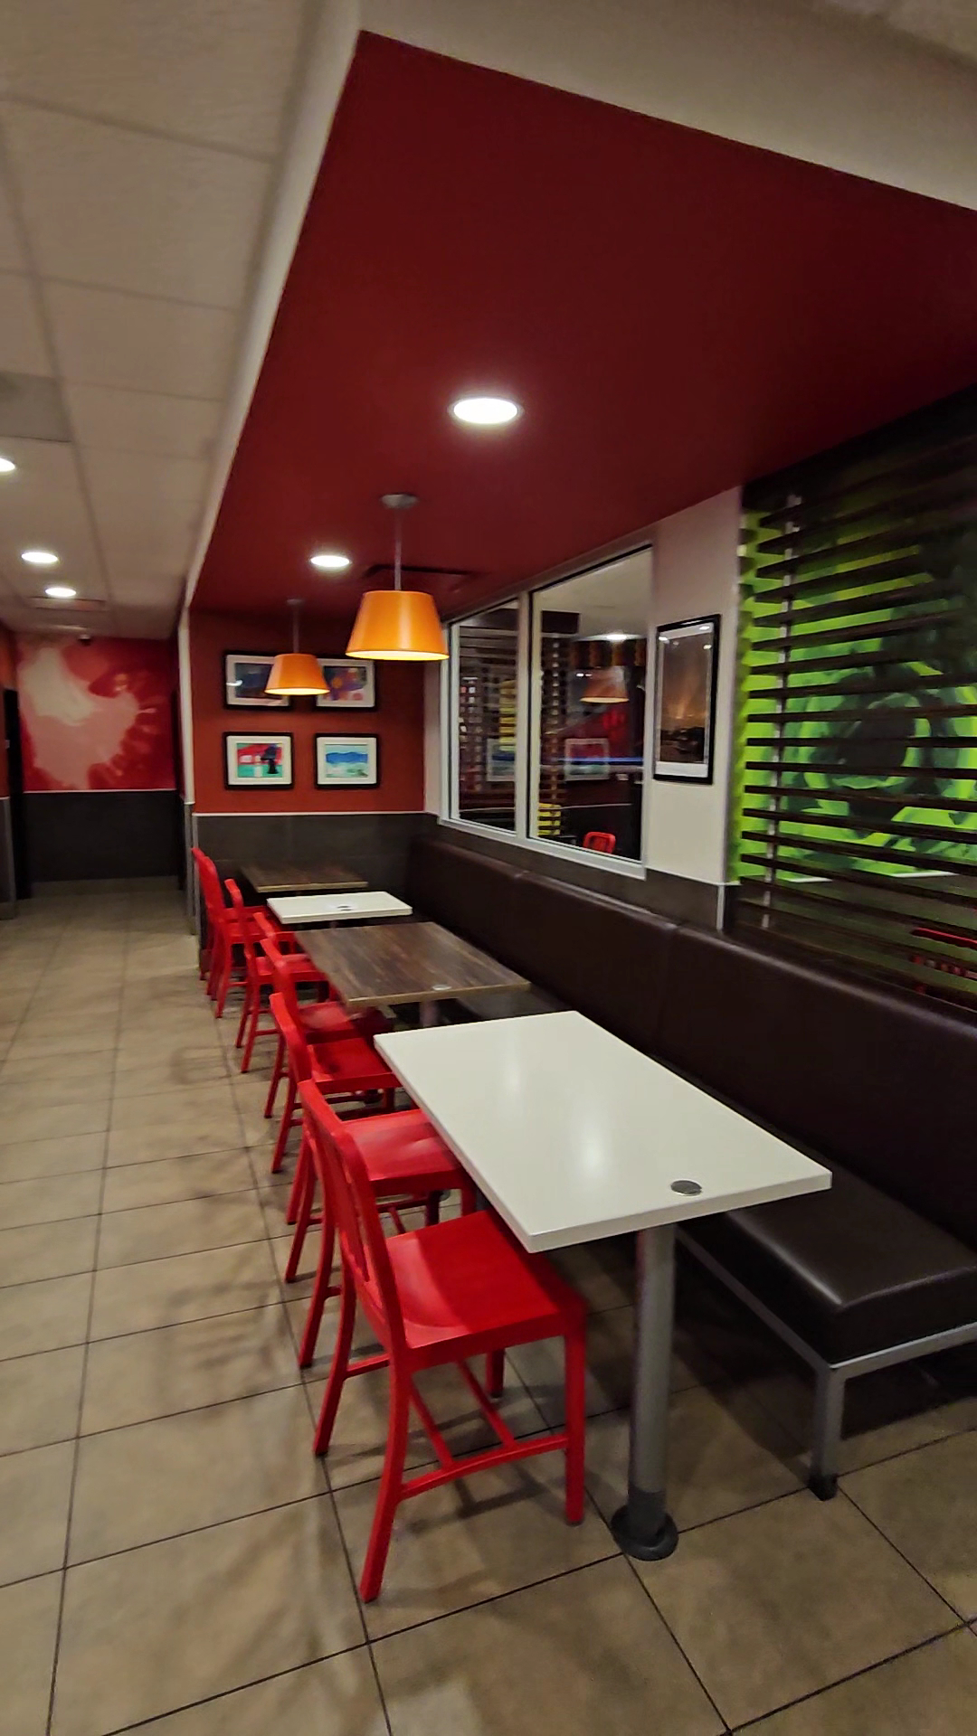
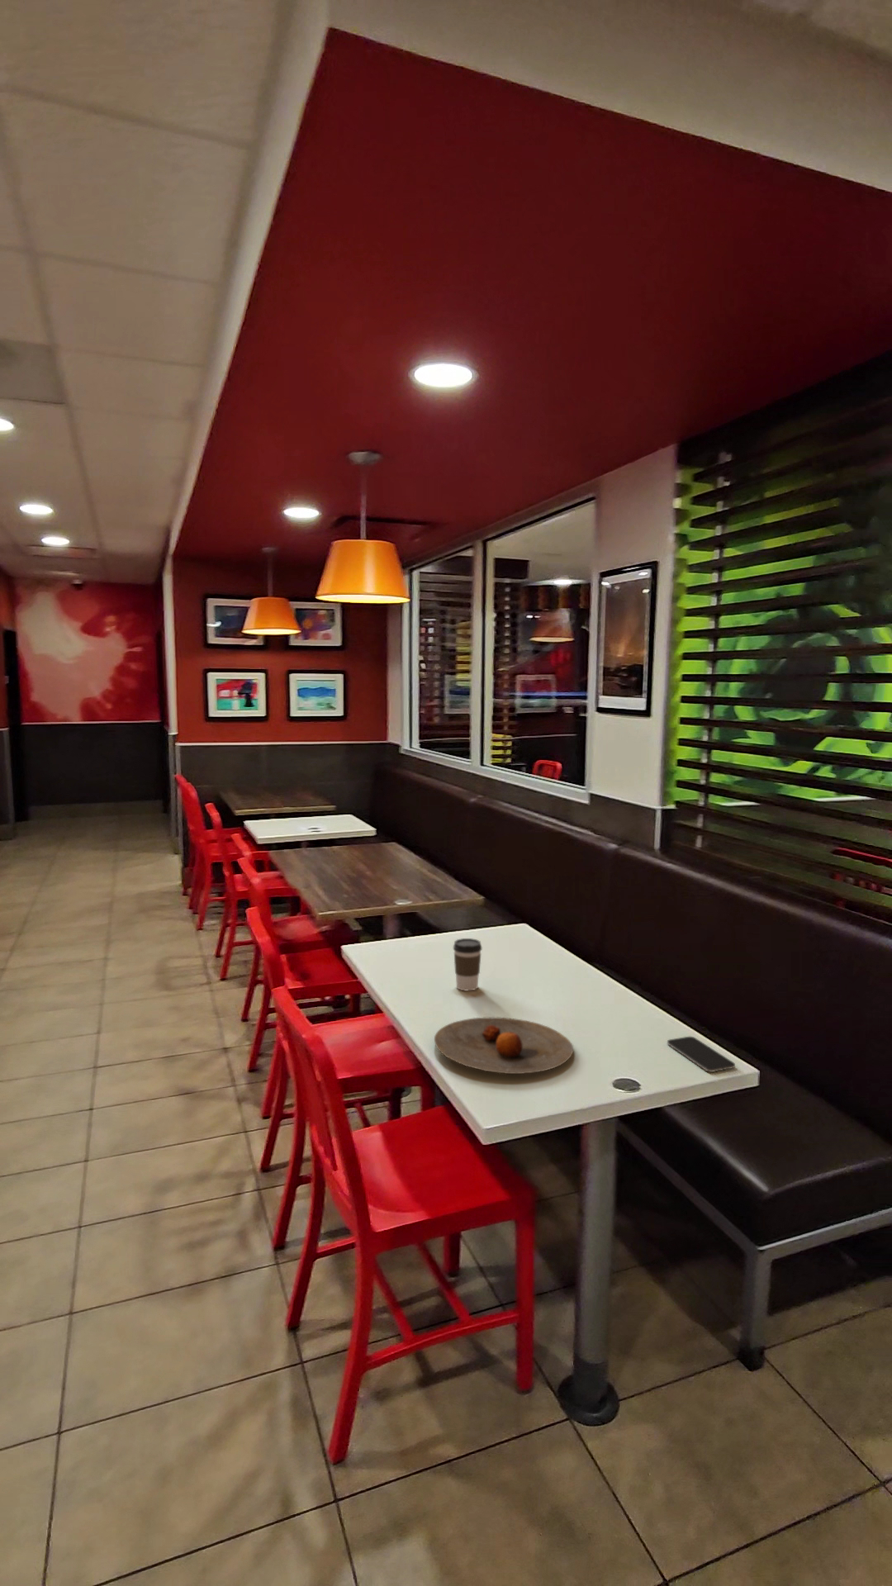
+ smartphone (699, 1053)
+ coffee cup (466, 964)
+ plate (503, 1037)
